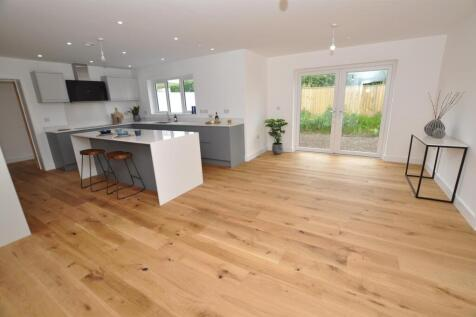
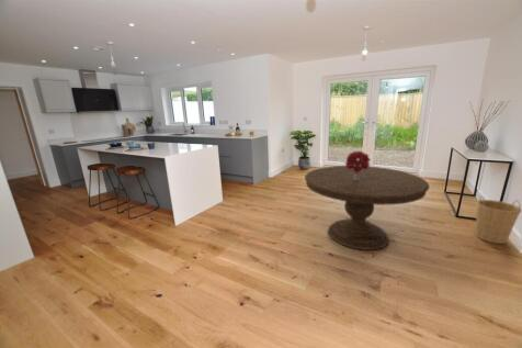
+ dining table (359, 206)
+ bouquet (356, 165)
+ basket (495, 218)
